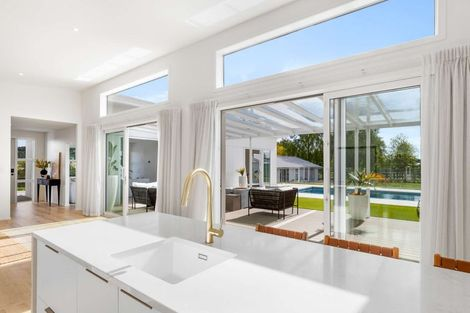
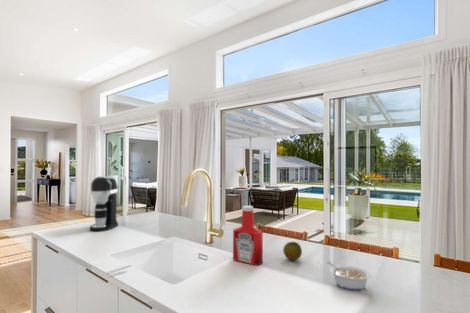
+ coffee maker (104, 201)
+ fruit (292, 250)
+ legume (348, 276)
+ soap bottle (247, 233)
